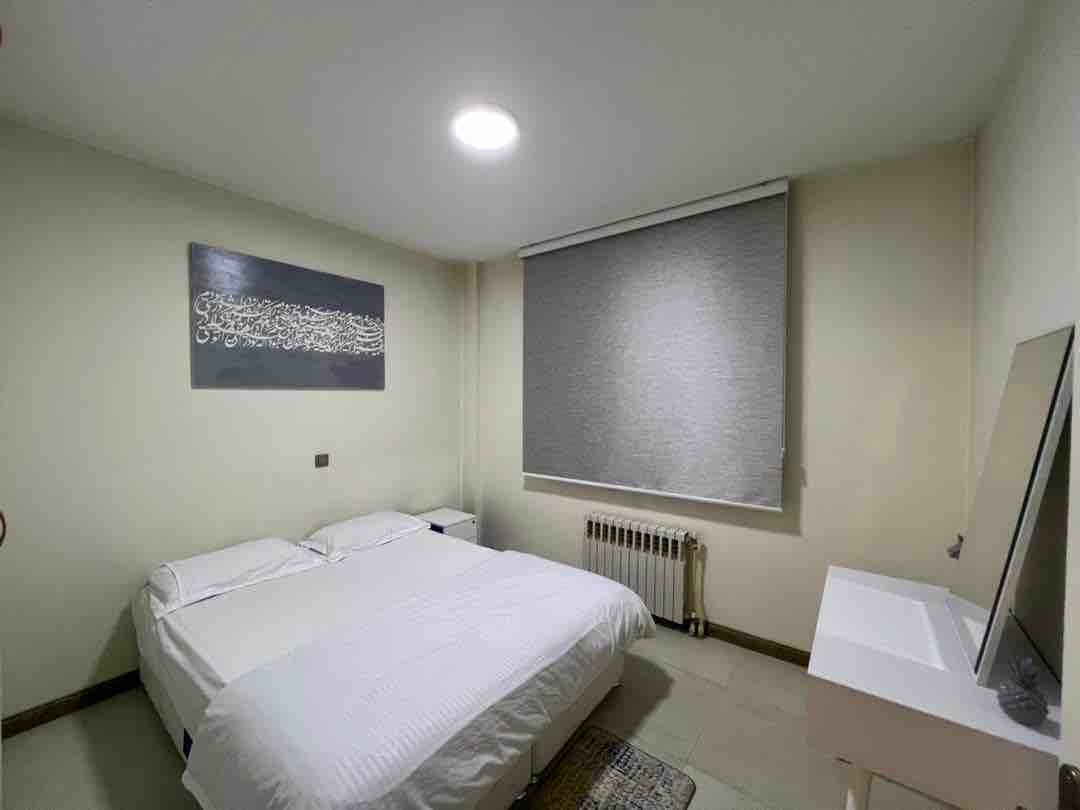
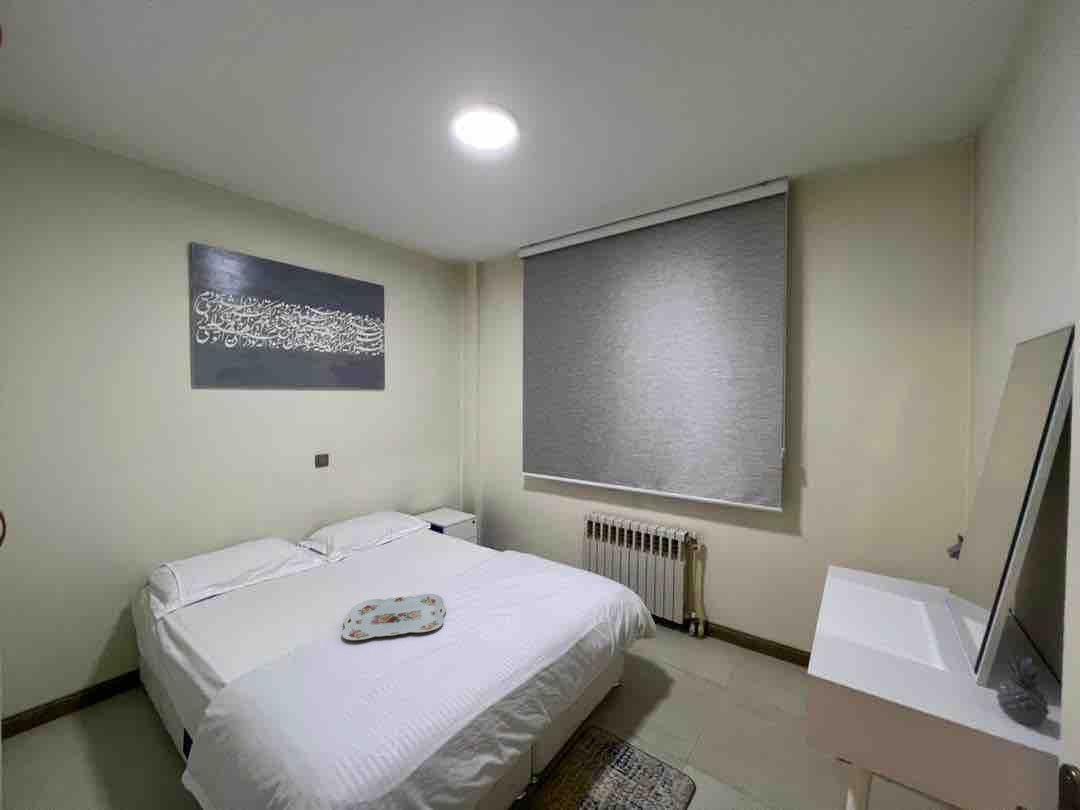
+ serving tray (396, 616)
